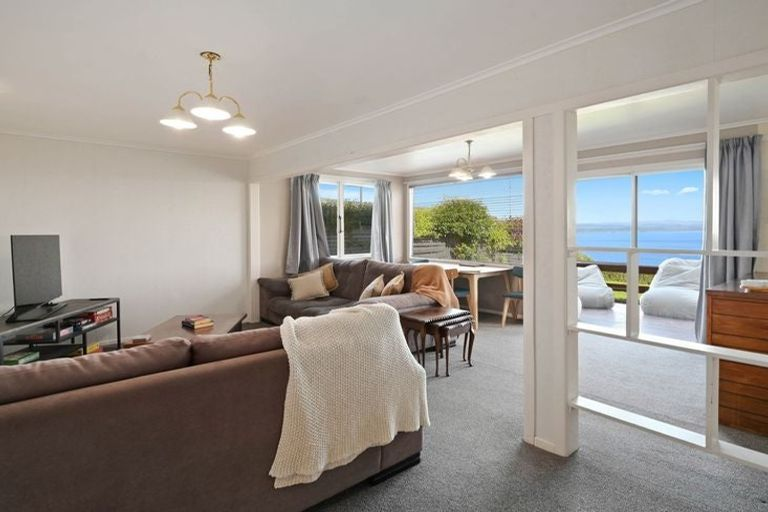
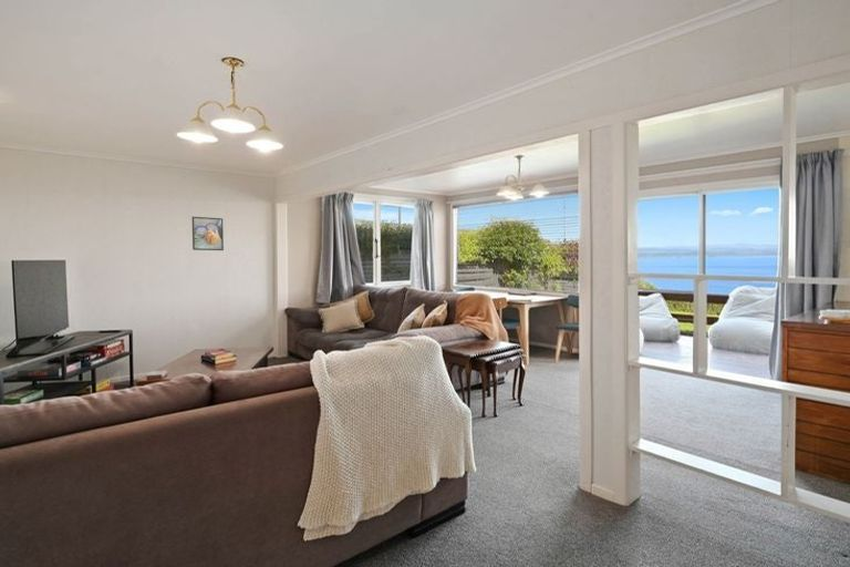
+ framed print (207, 234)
